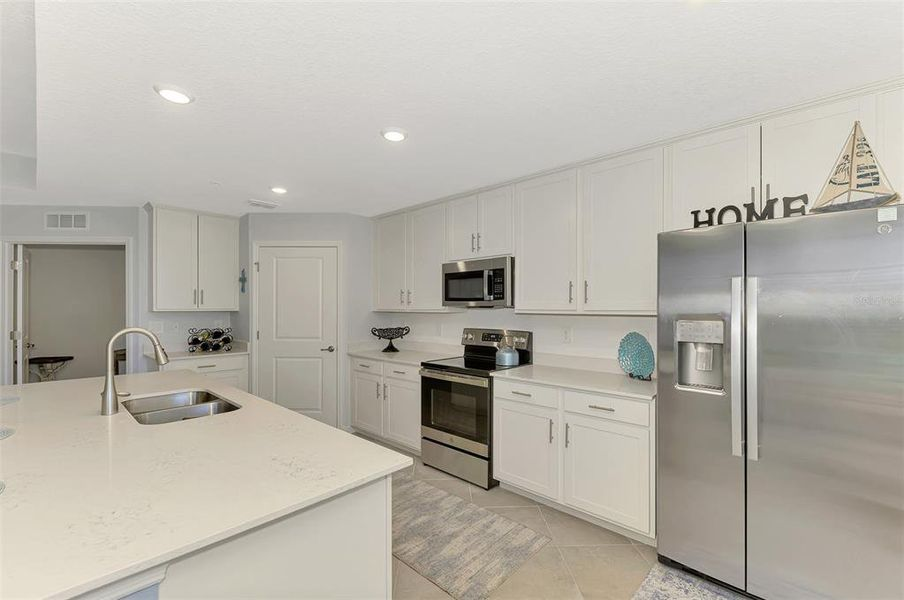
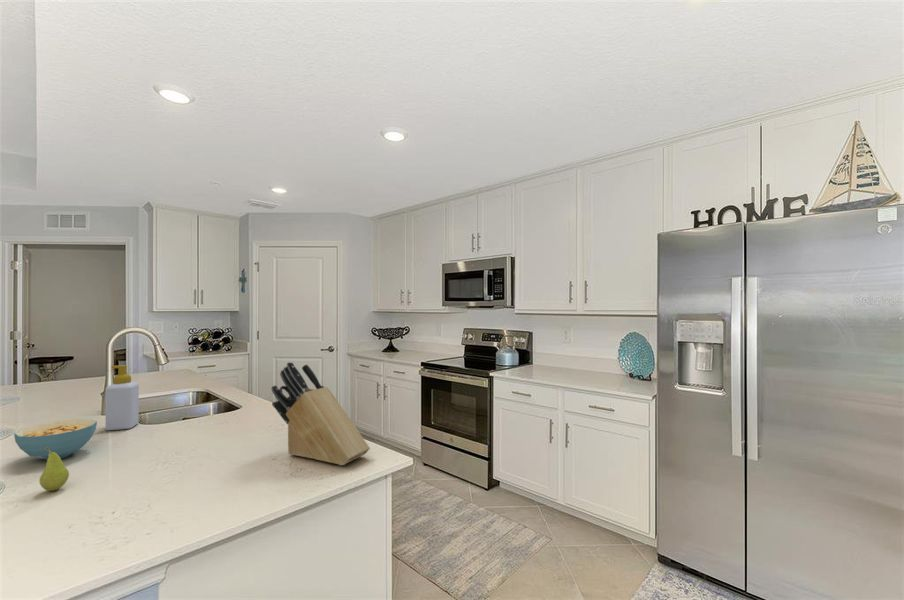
+ knife block (318, 408)
+ fruit (54, 467)
+ cereal bowl (57, 441)
+ soap bottle (122, 396)
